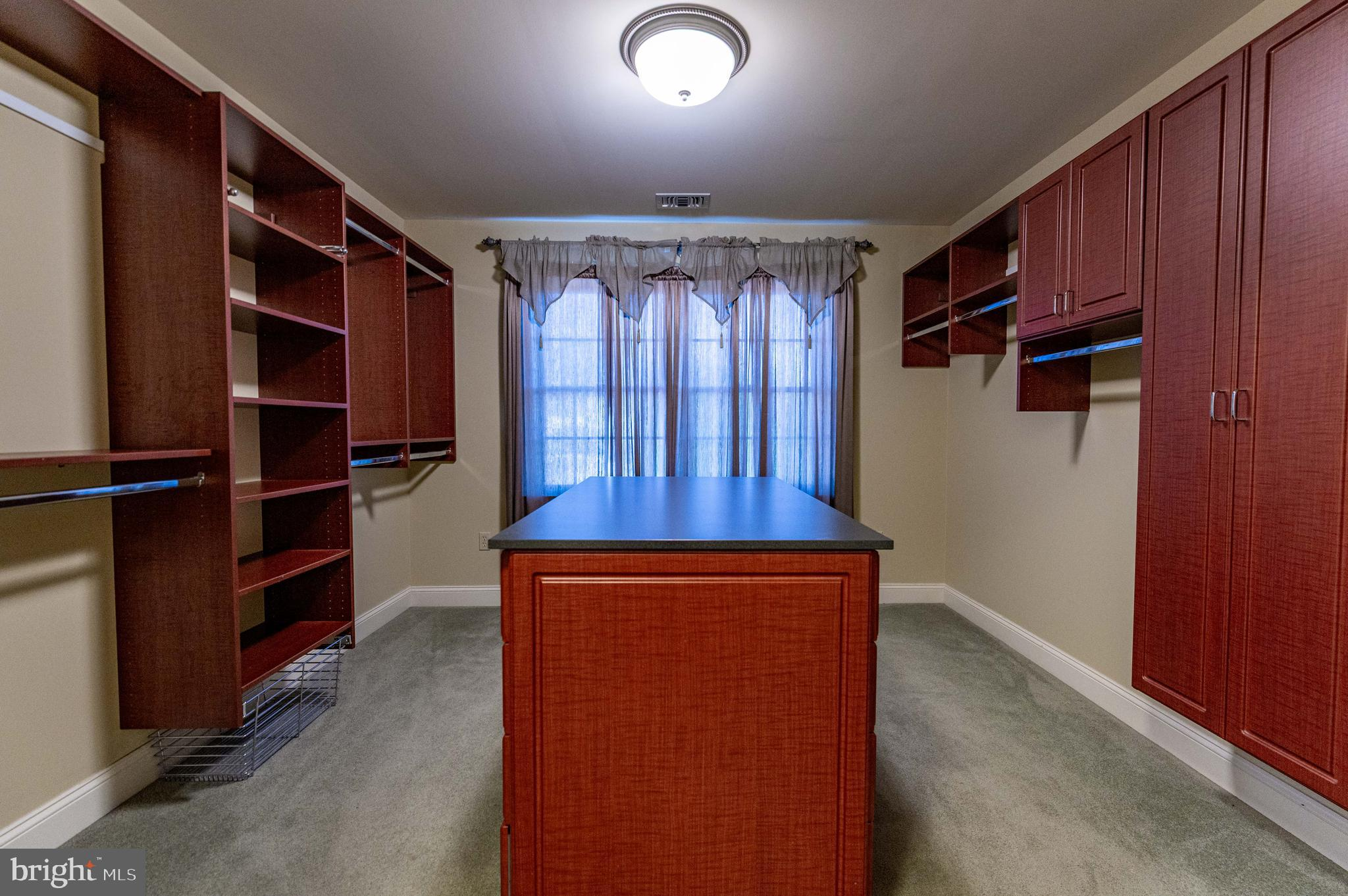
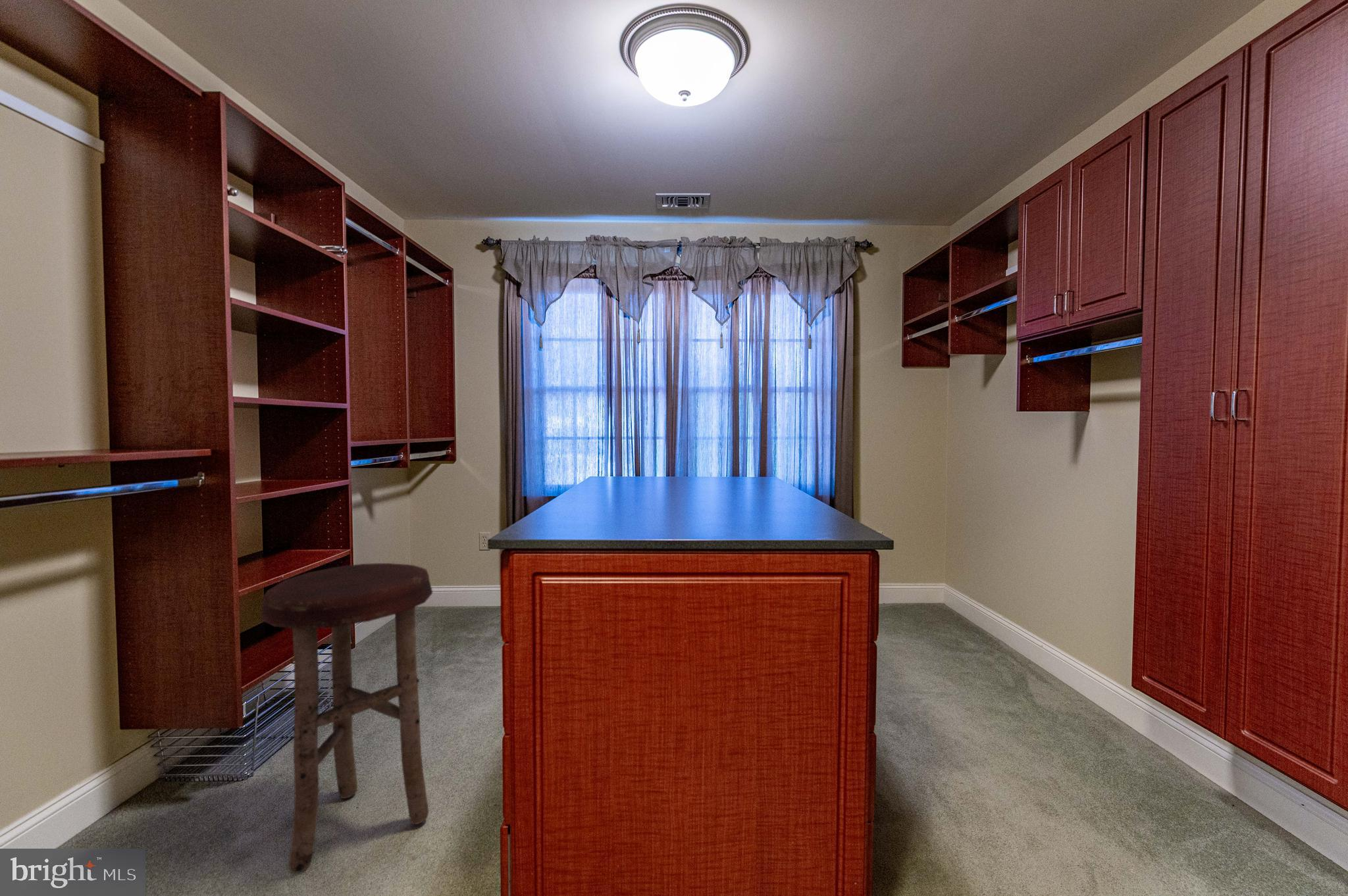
+ stool (355, 701)
